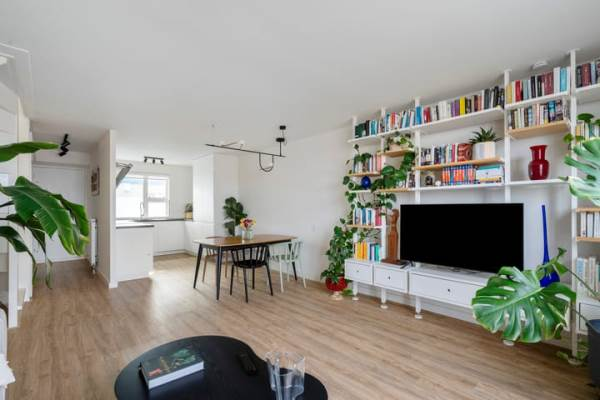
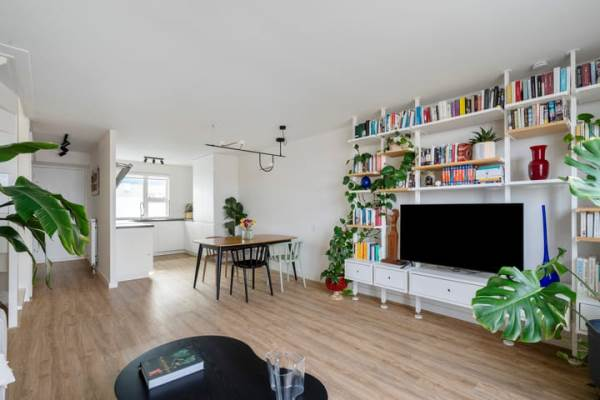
- remote control (246, 361)
